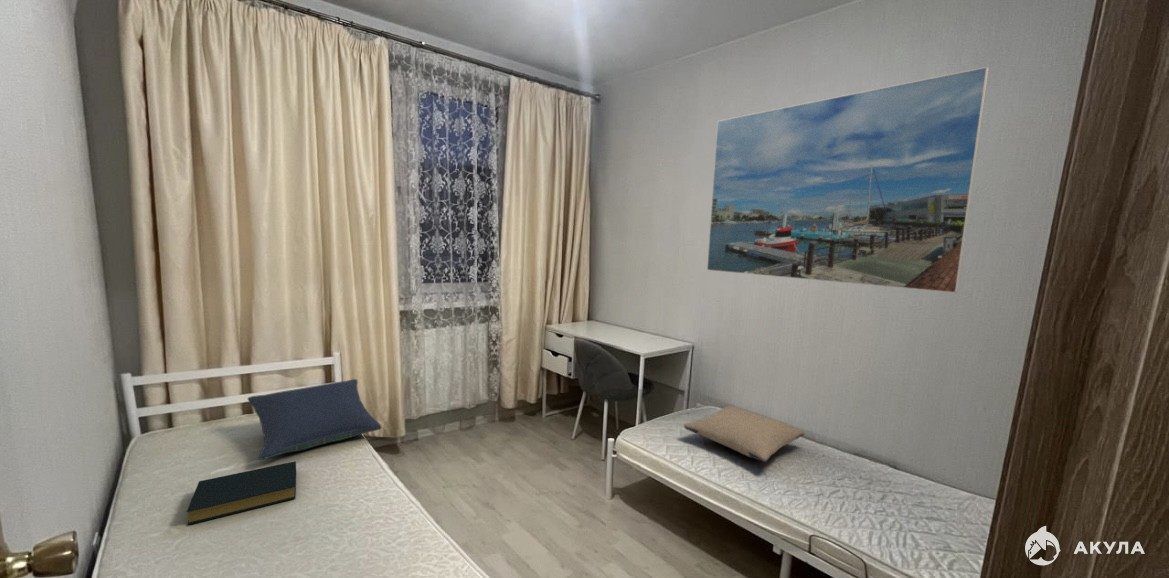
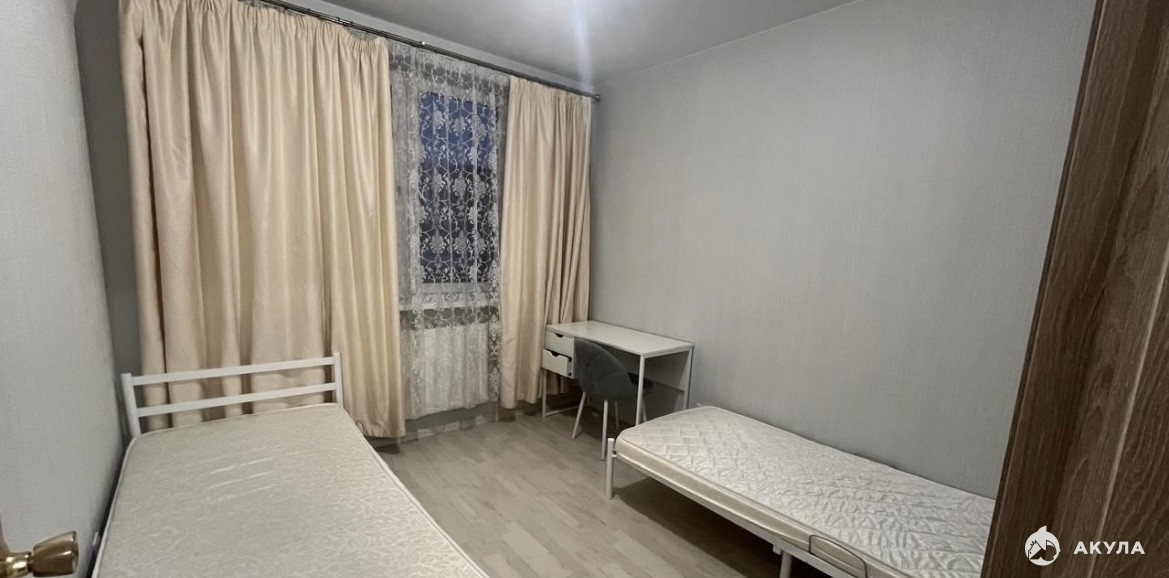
- hardback book (247, 489)
- pillow (314, 413)
- pillow (743, 430)
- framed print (816, 191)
